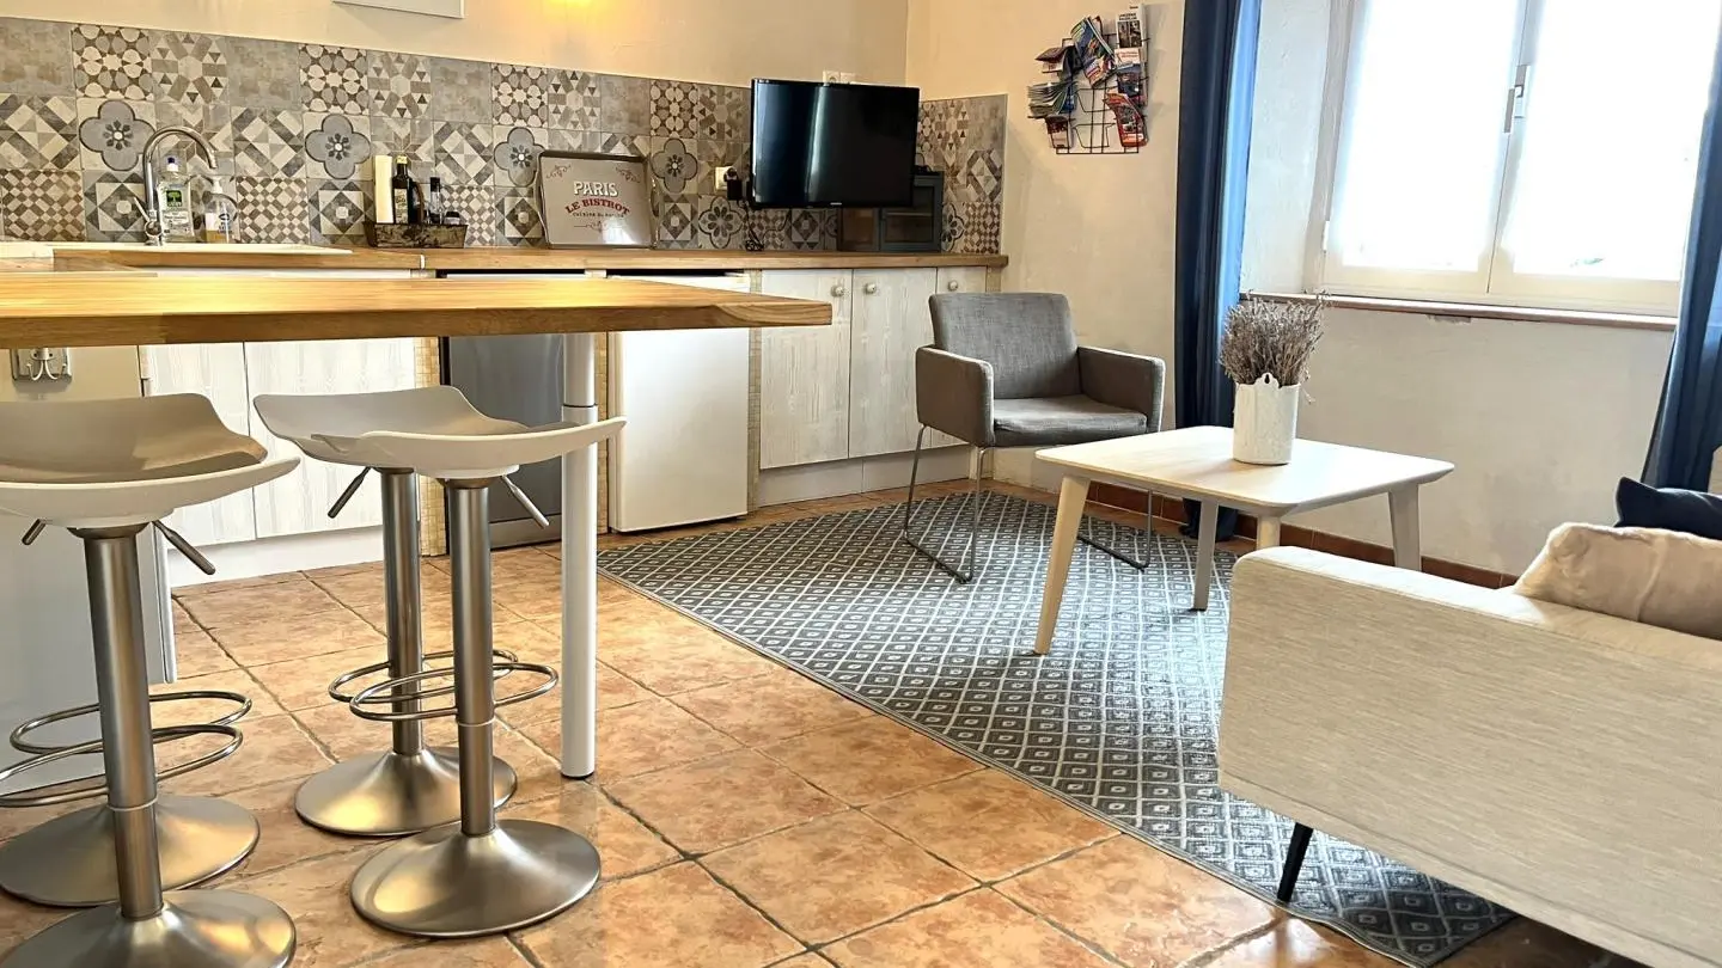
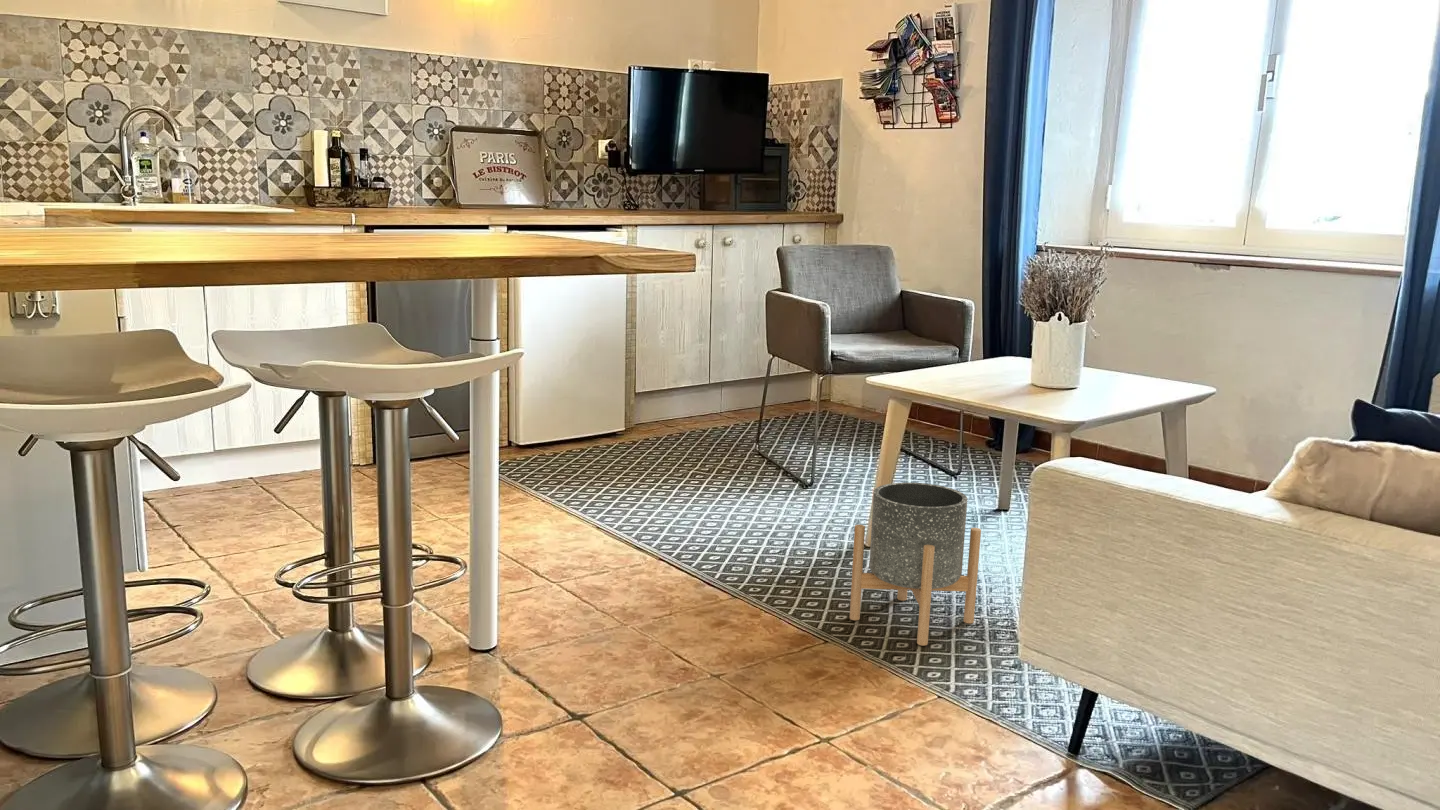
+ planter (915, 558)
